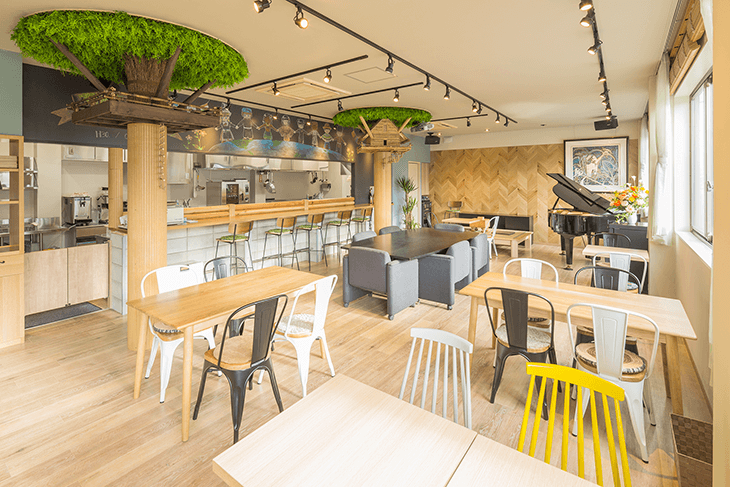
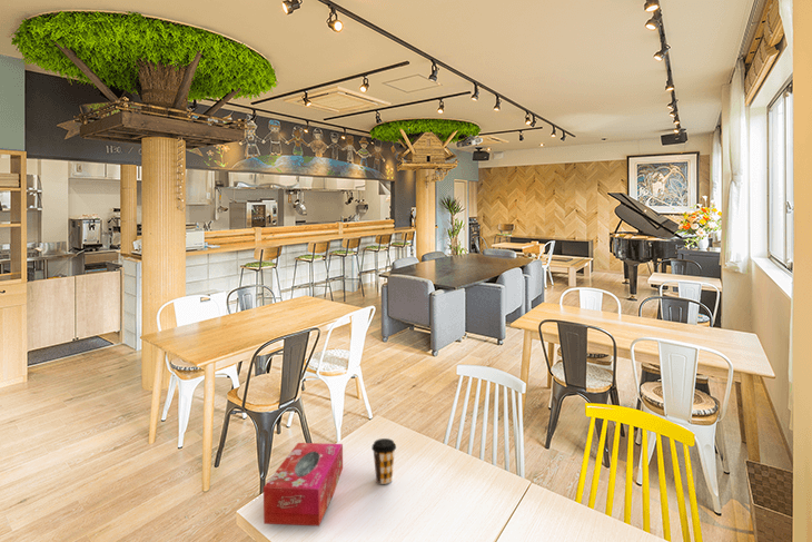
+ tissue box (307, 480)
+ coffee cup (384, 461)
